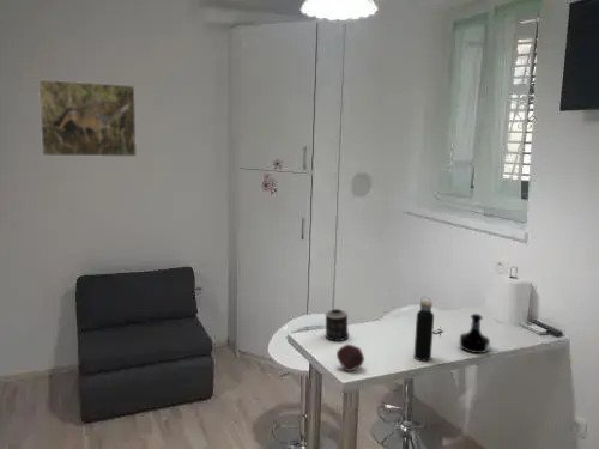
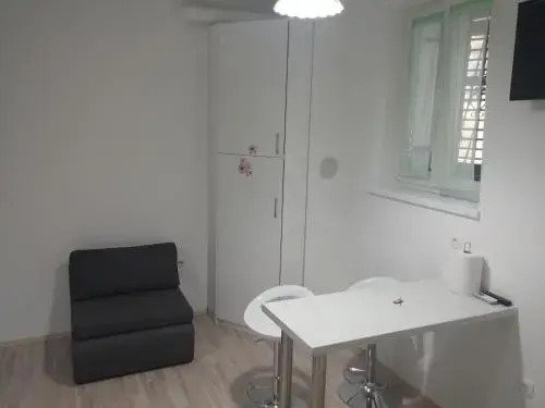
- apple (350, 357)
- candle (335, 322)
- tequila bottle (474, 330)
- water bottle (424, 327)
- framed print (89, 120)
